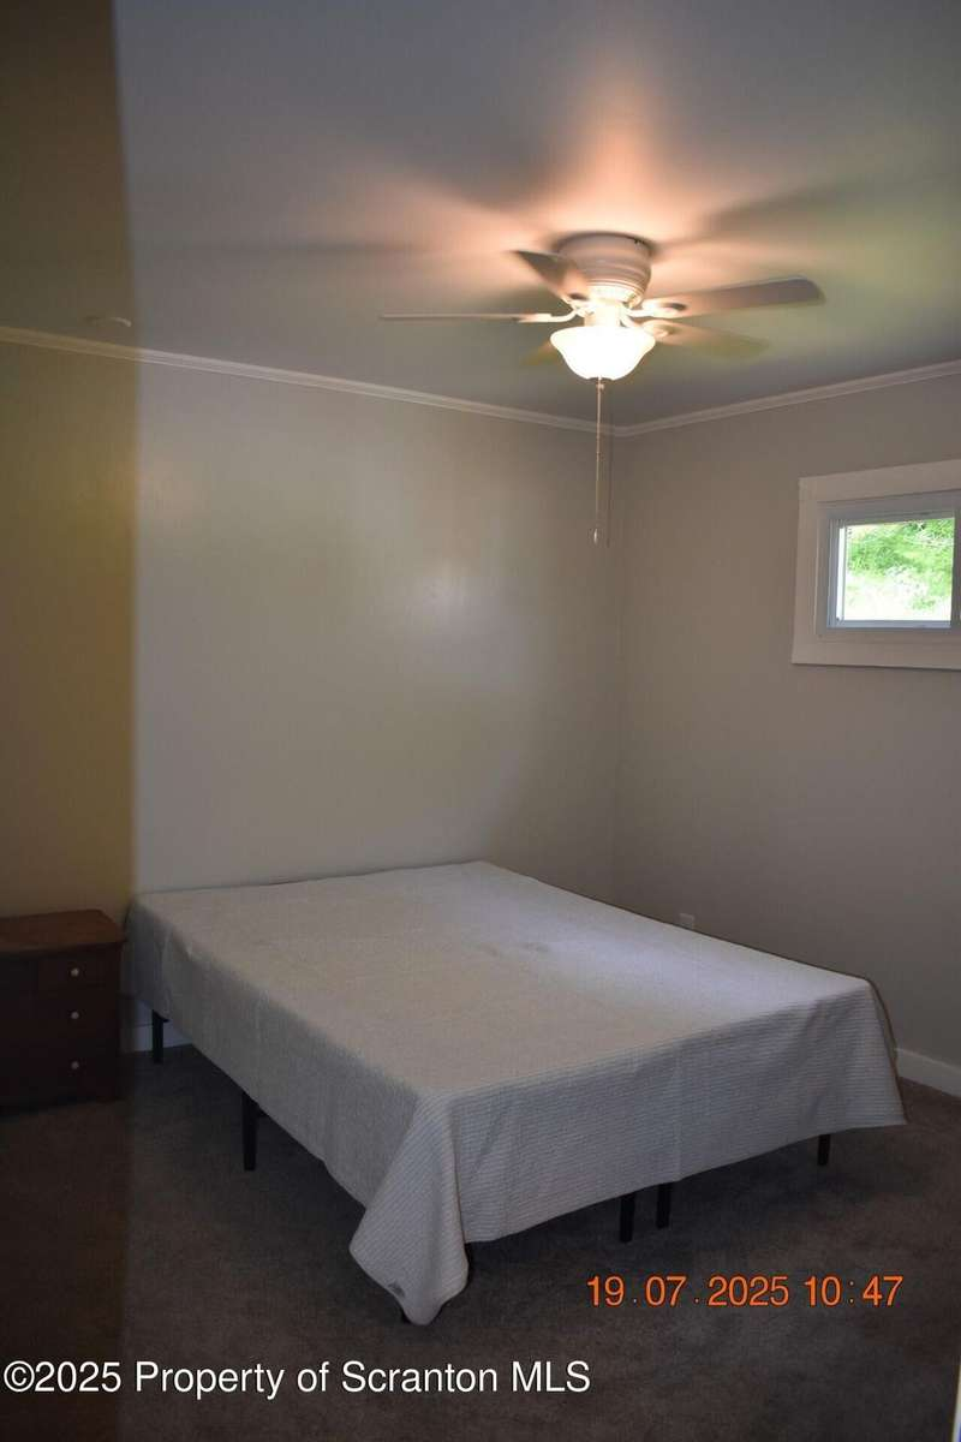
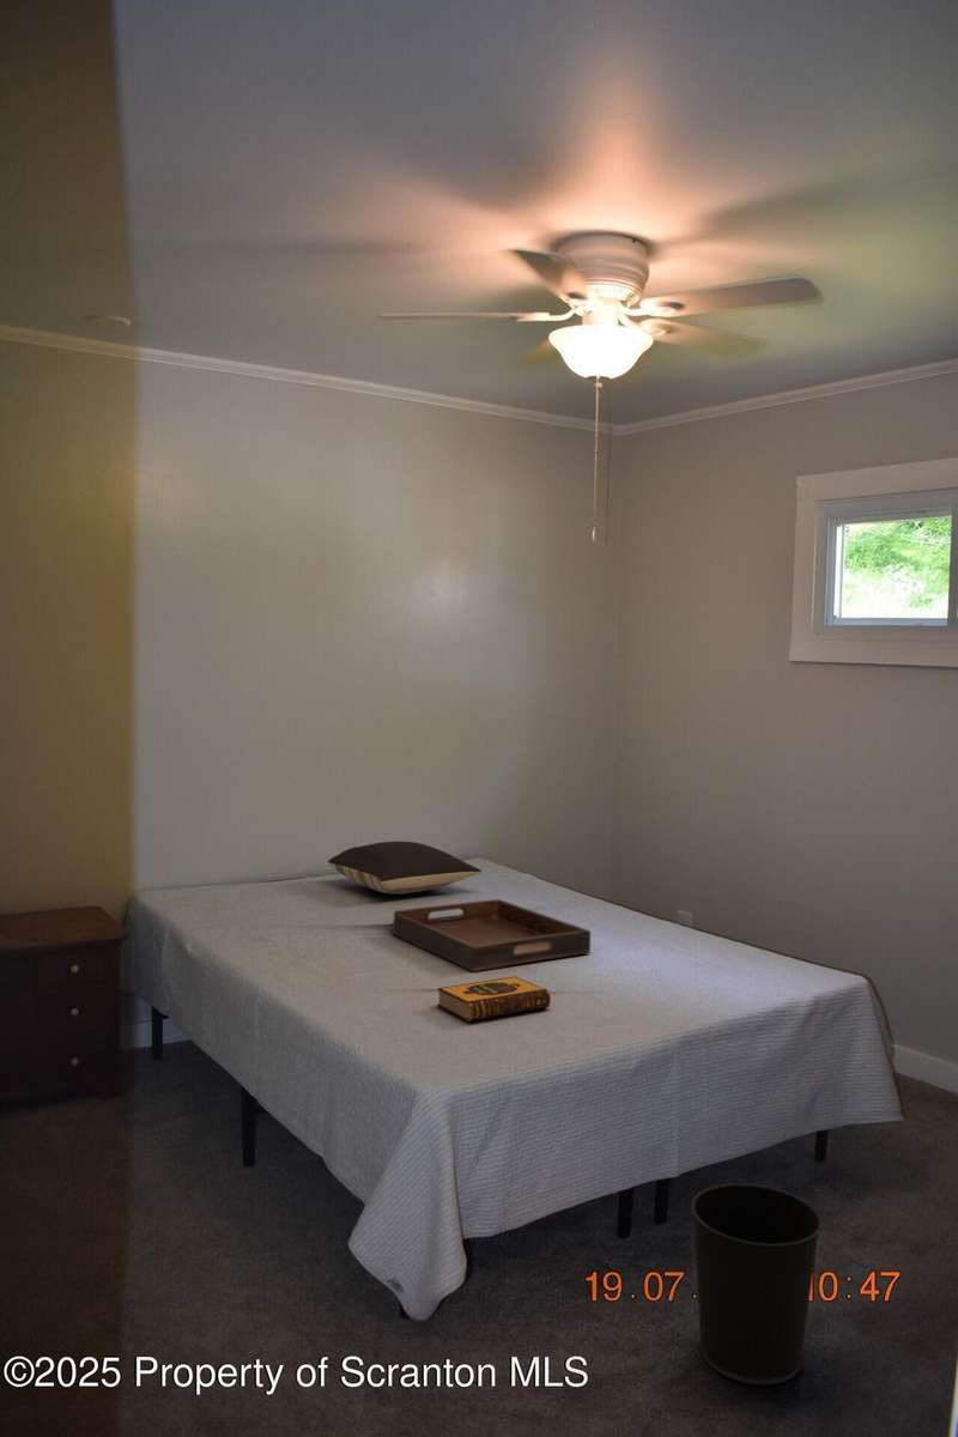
+ pillow (402, 866)
+ wastebasket (752, 1283)
+ serving tray (486, 932)
+ hardback book (493, 998)
